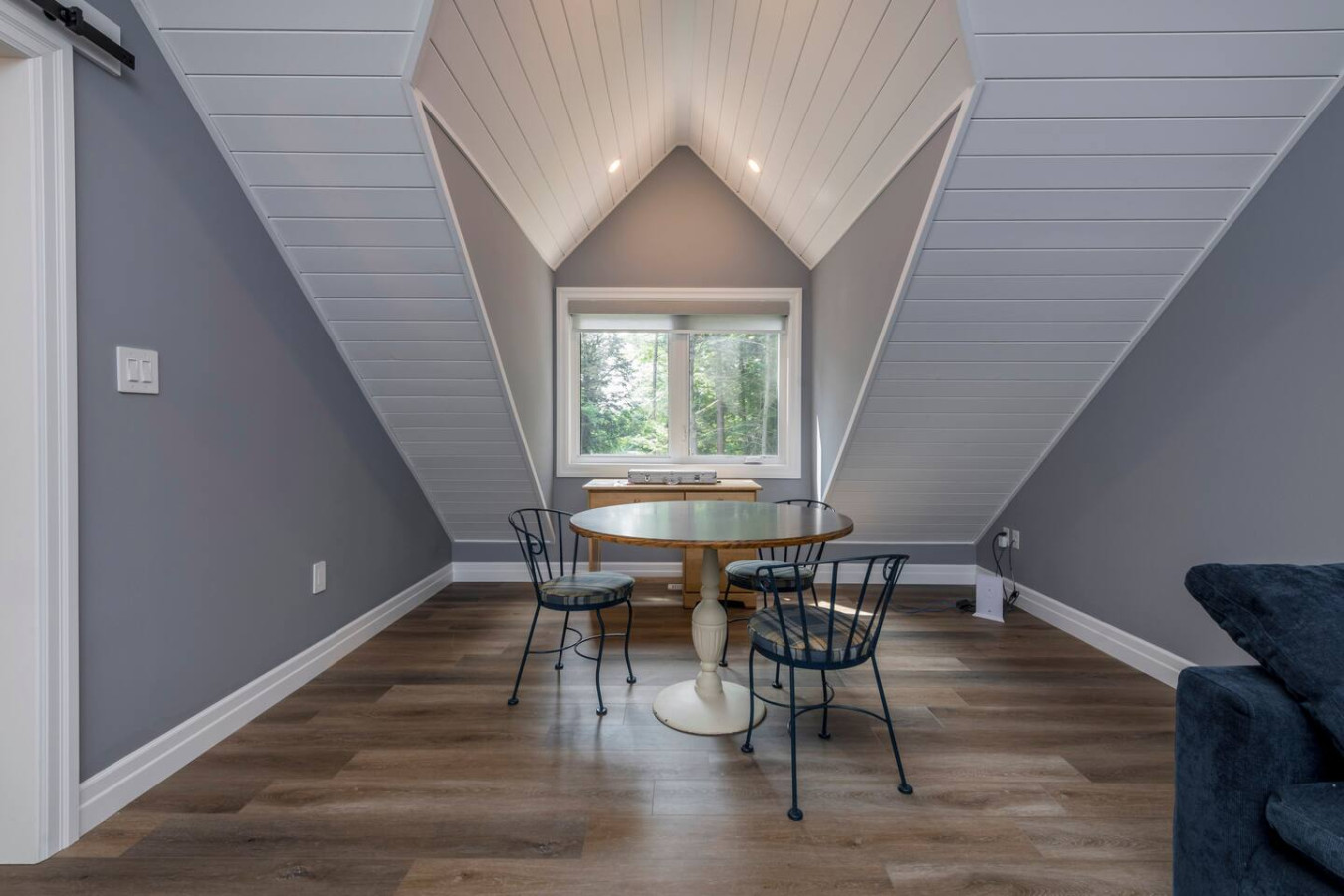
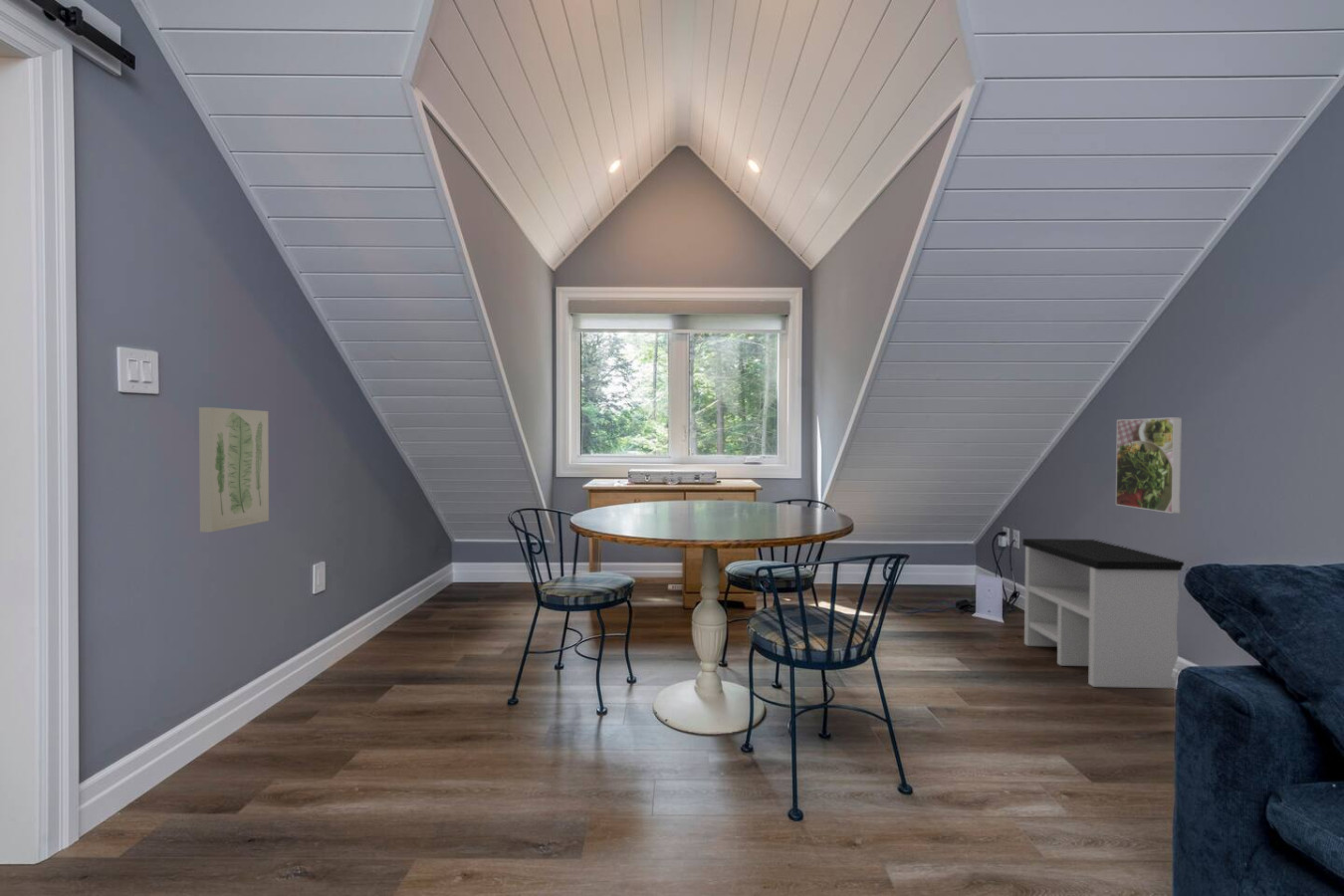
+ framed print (1146, 463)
+ wall art (236, 467)
+ side table (1095, 606)
